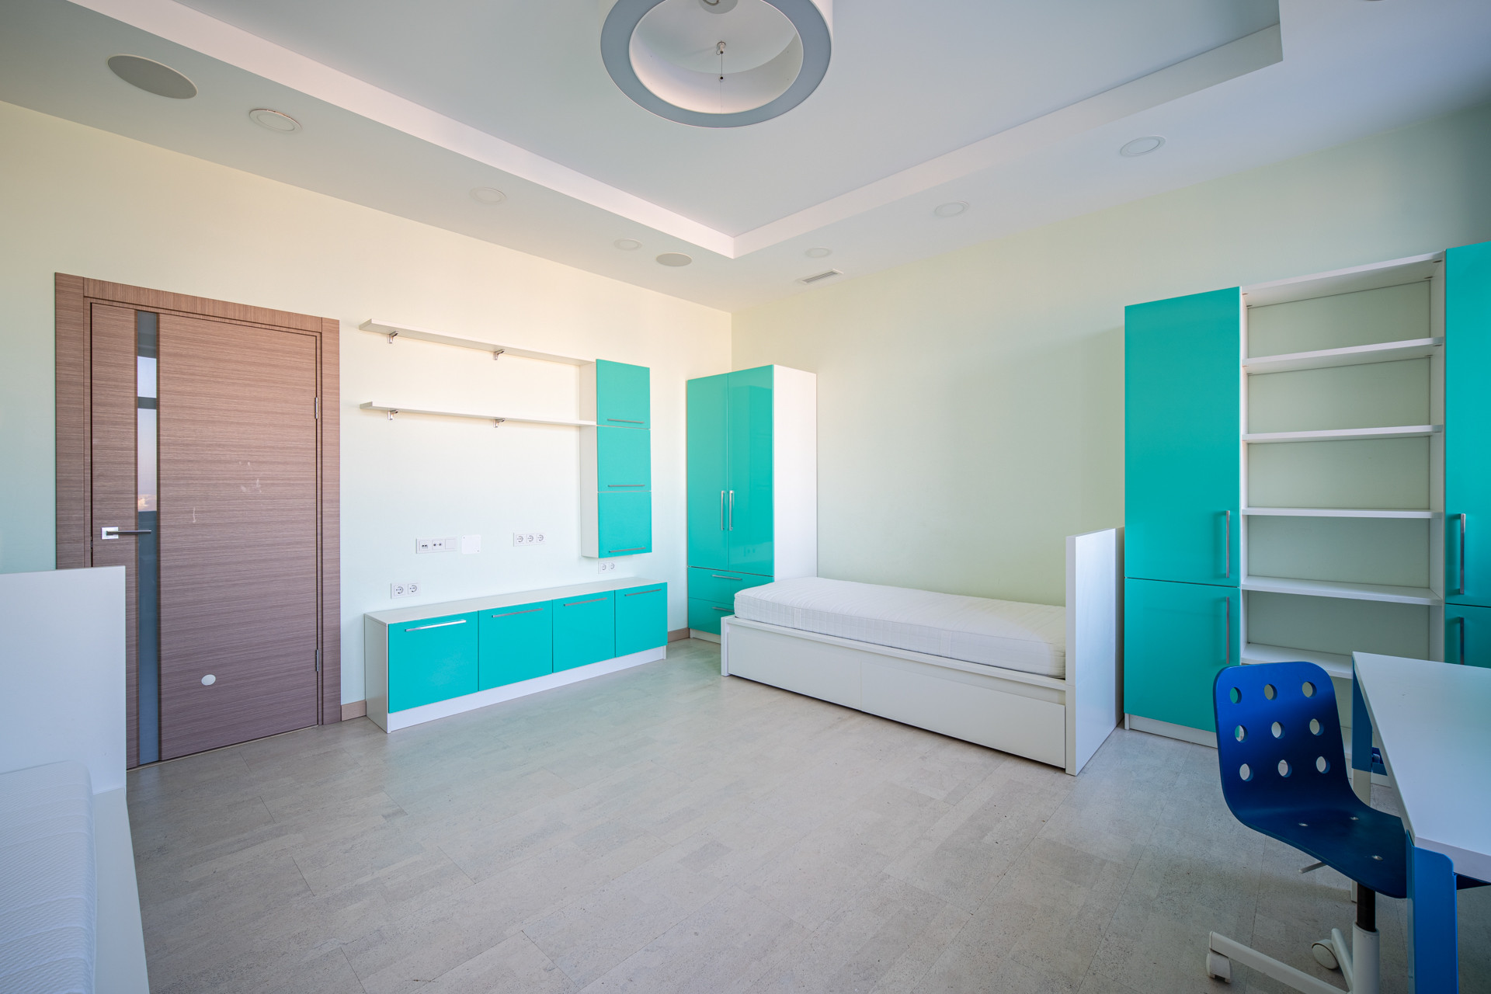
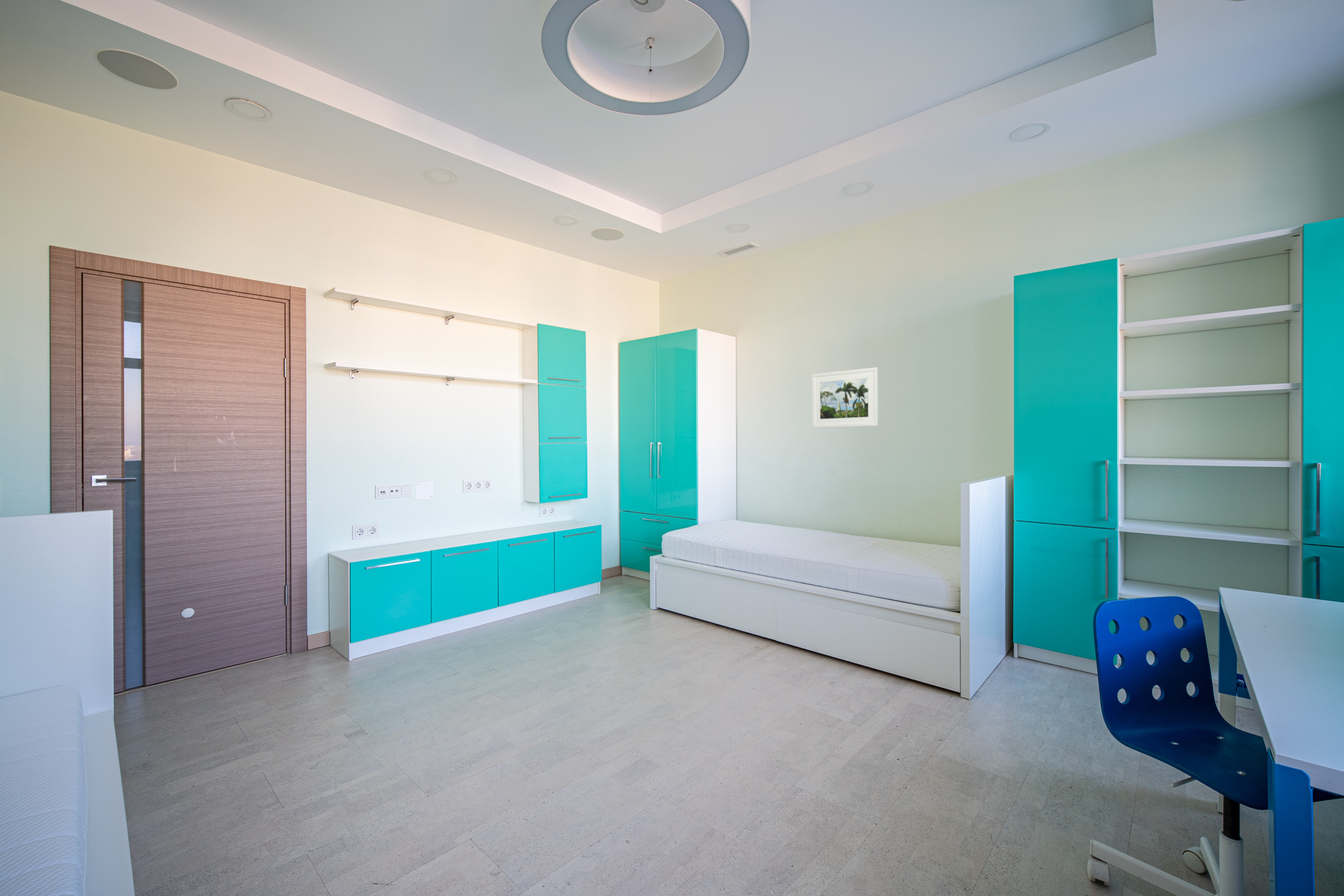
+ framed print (844, 399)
